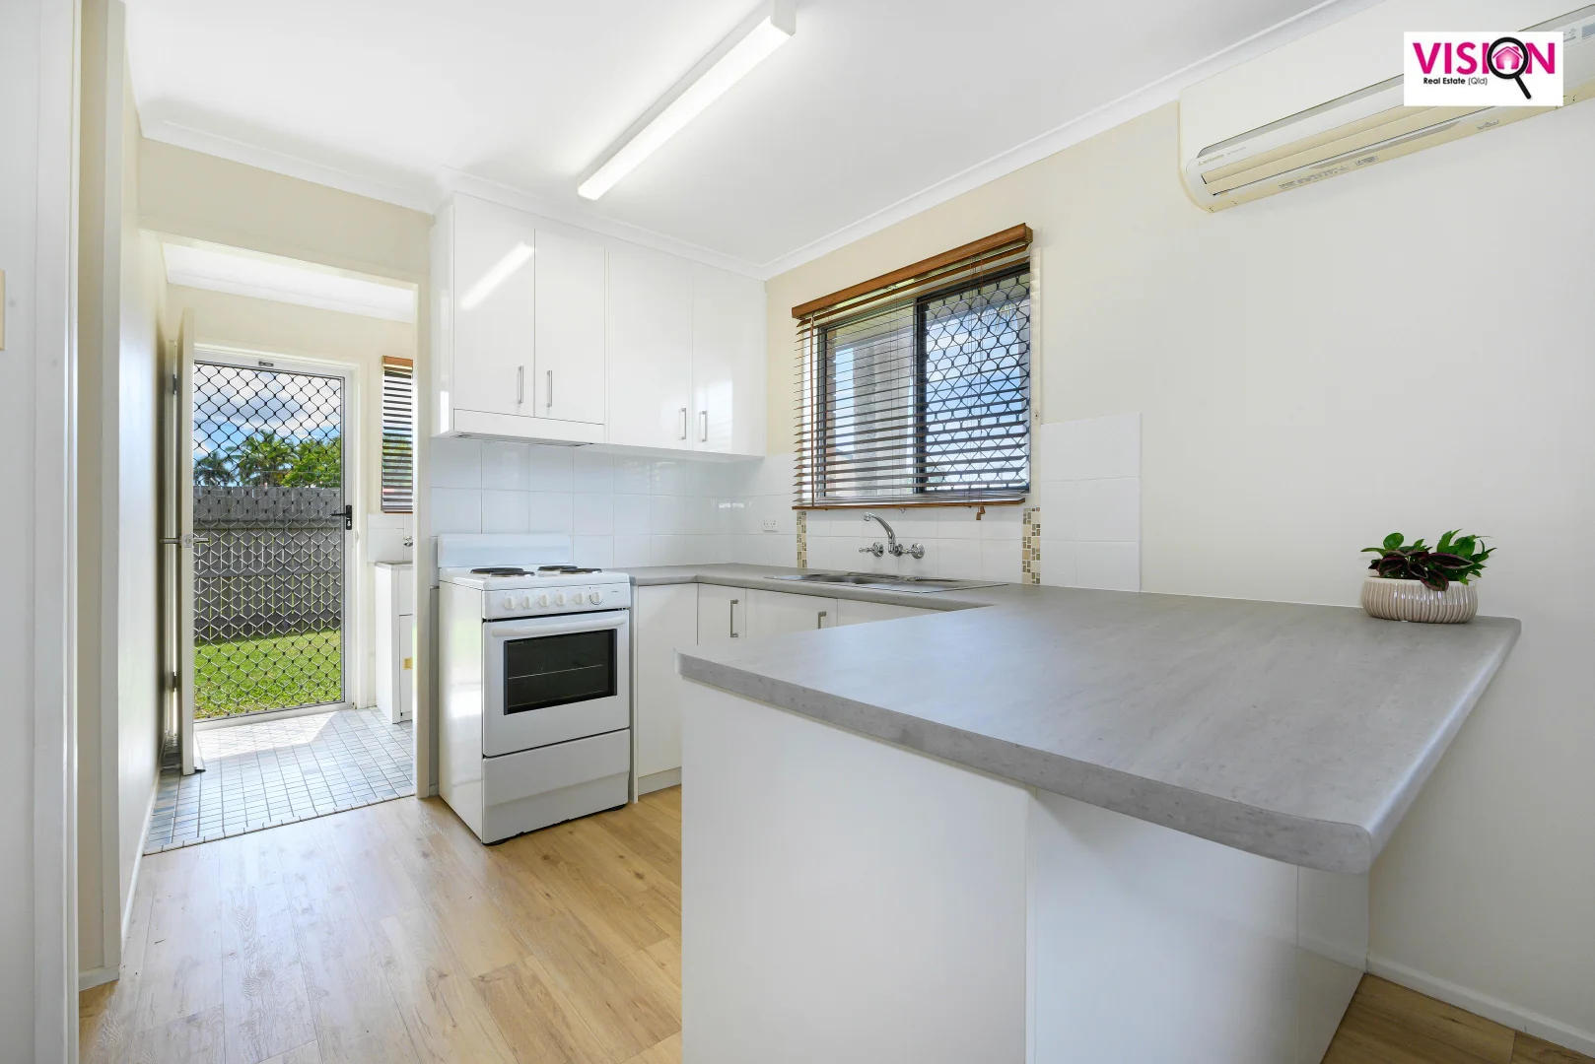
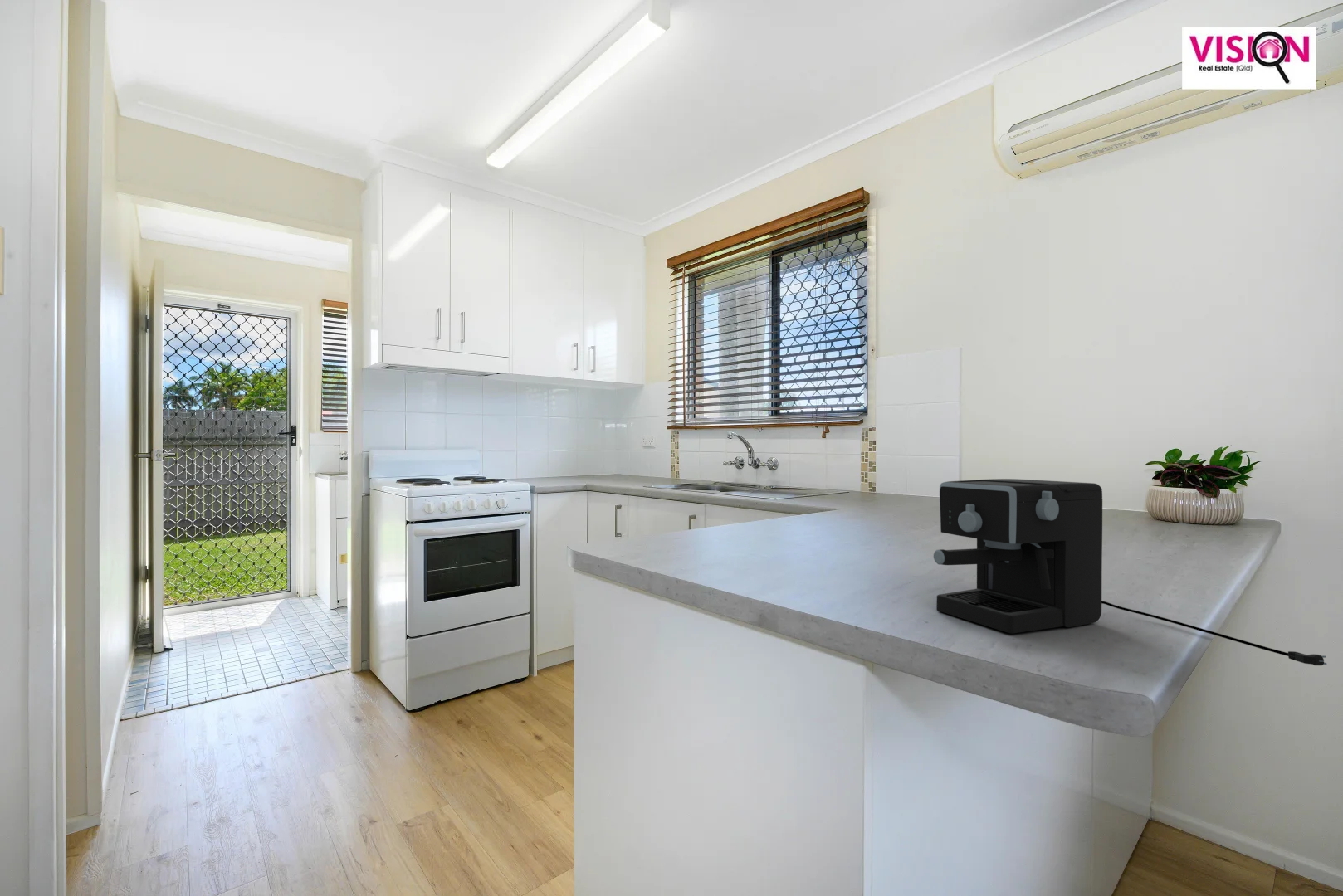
+ coffee maker (1095, 560)
